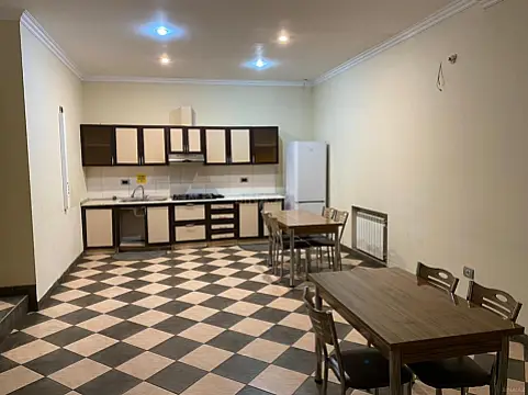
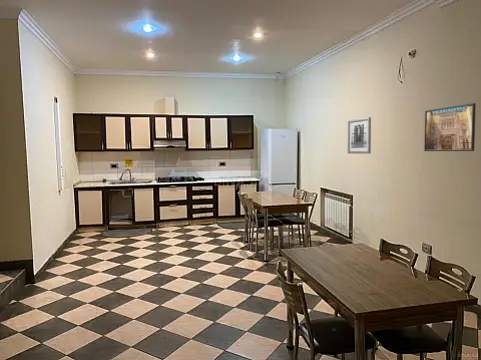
+ wall art (358, 136)
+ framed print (447, 129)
